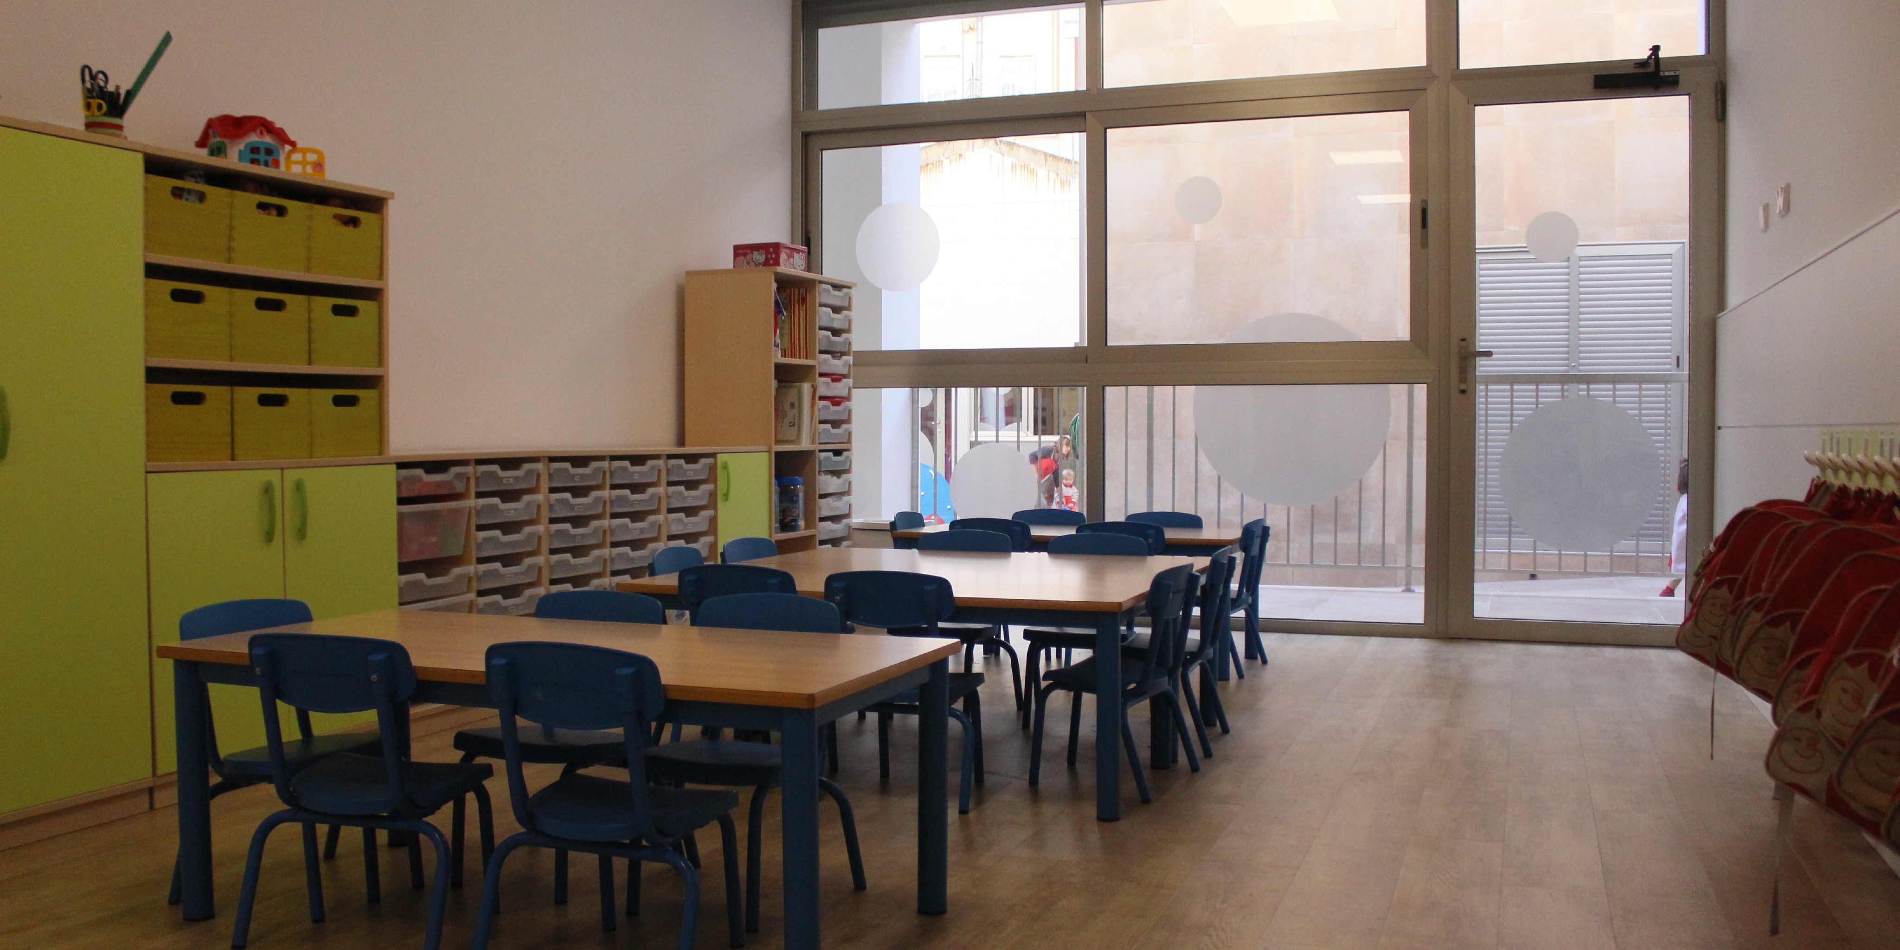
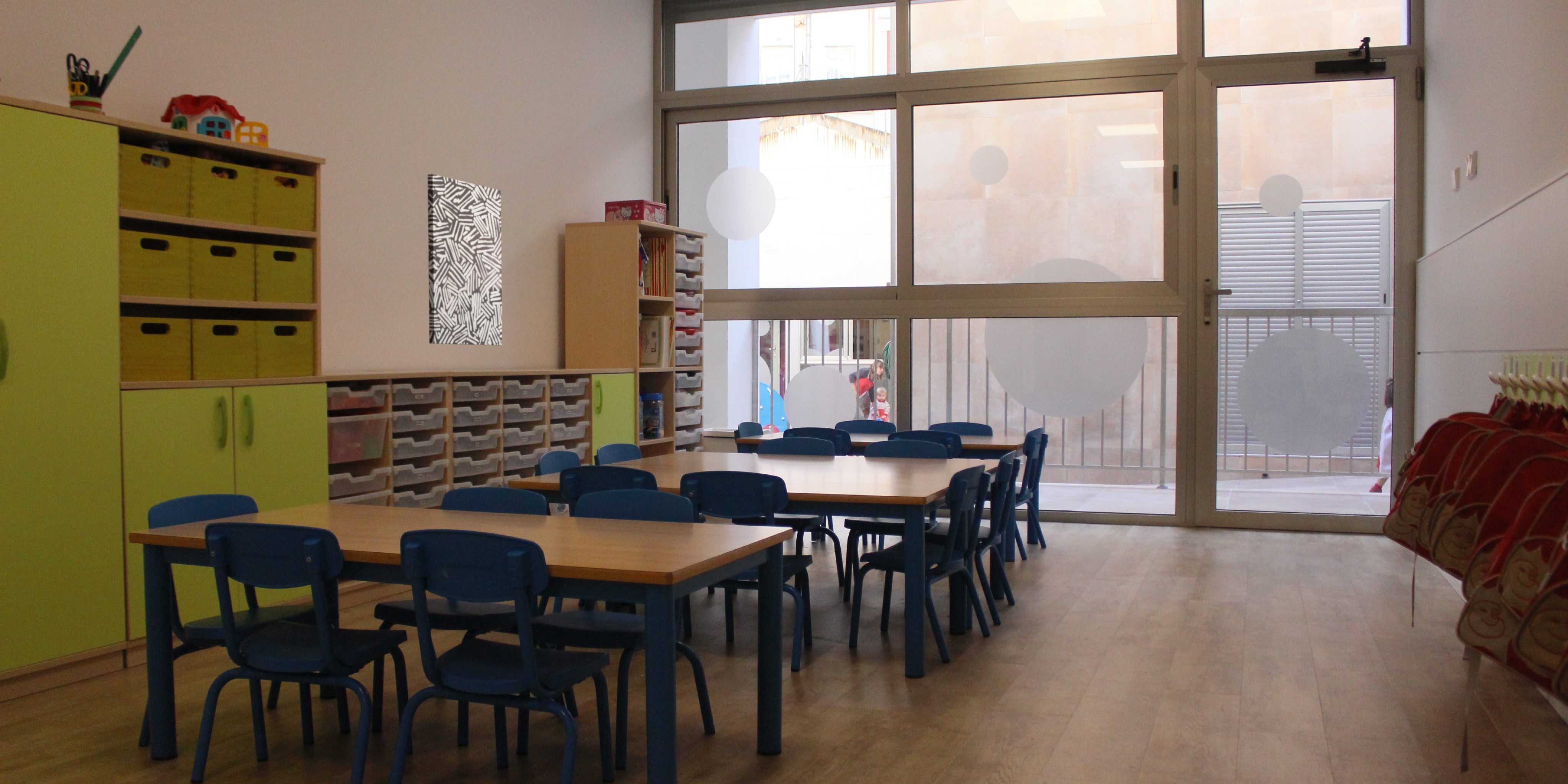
+ wall art (466, 263)
